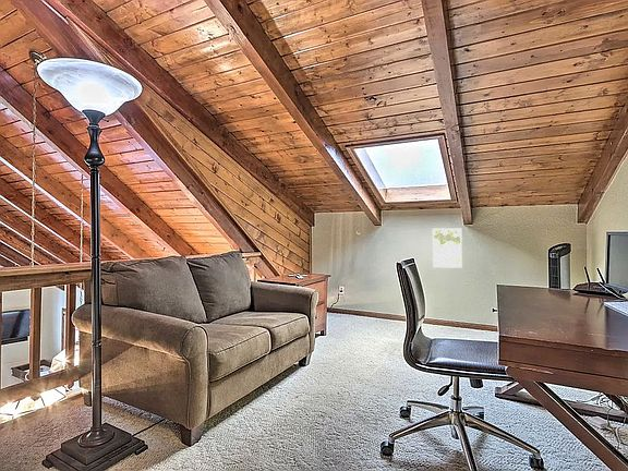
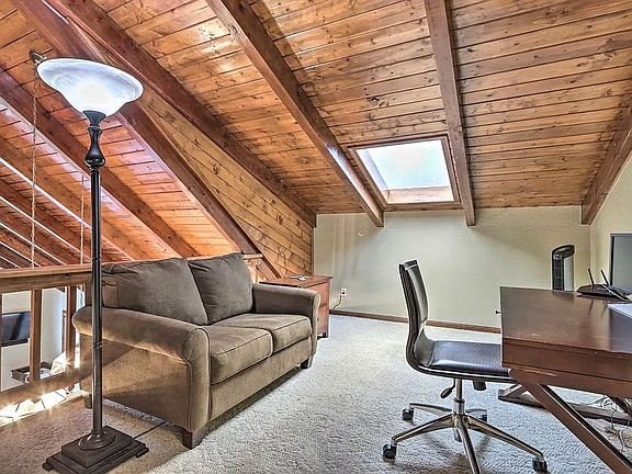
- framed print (447, 247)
